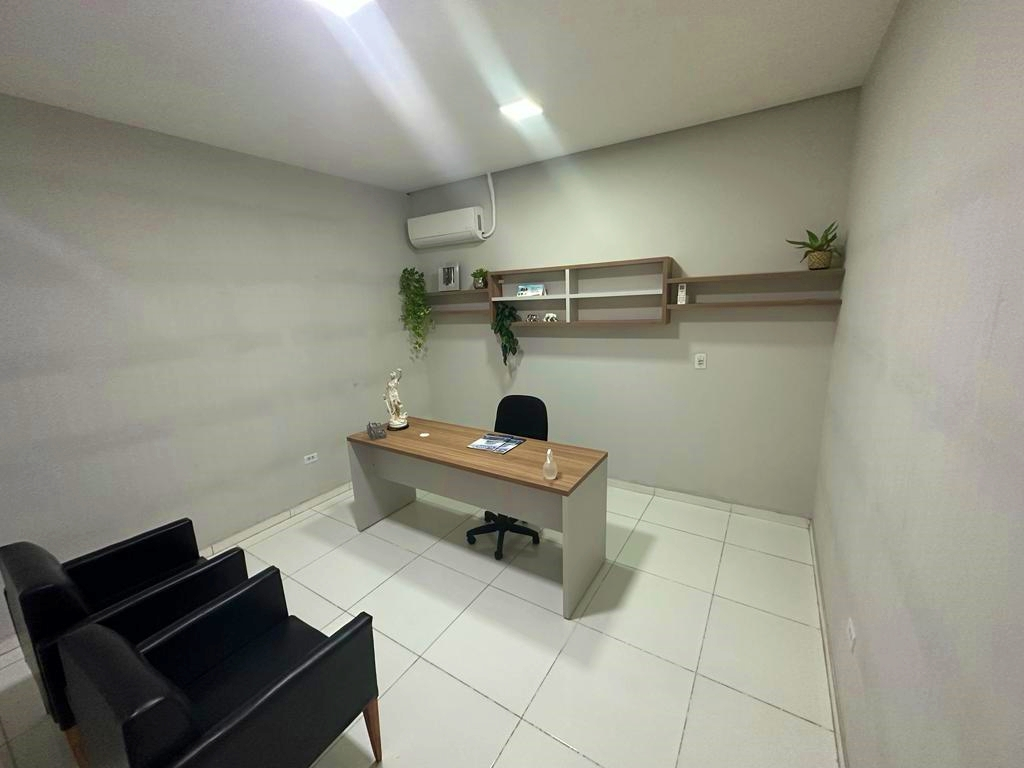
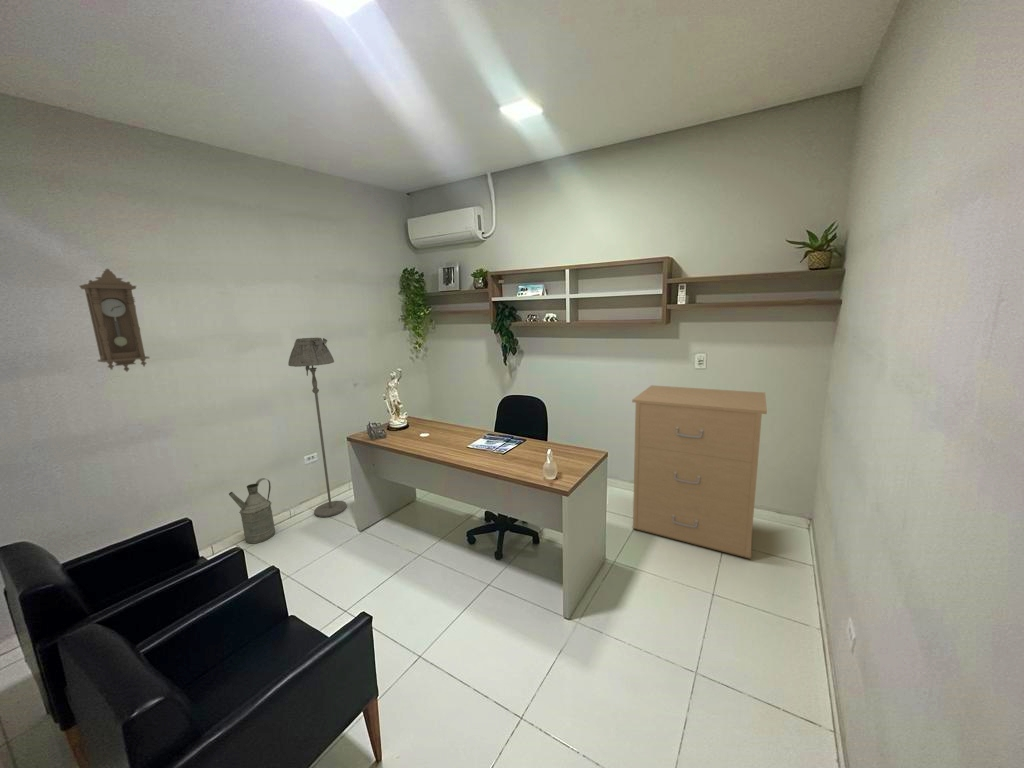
+ watering can (254, 510)
+ floor lamp (320, 427)
+ pendulum clock (116, 321)
+ filing cabinet (696, 462)
